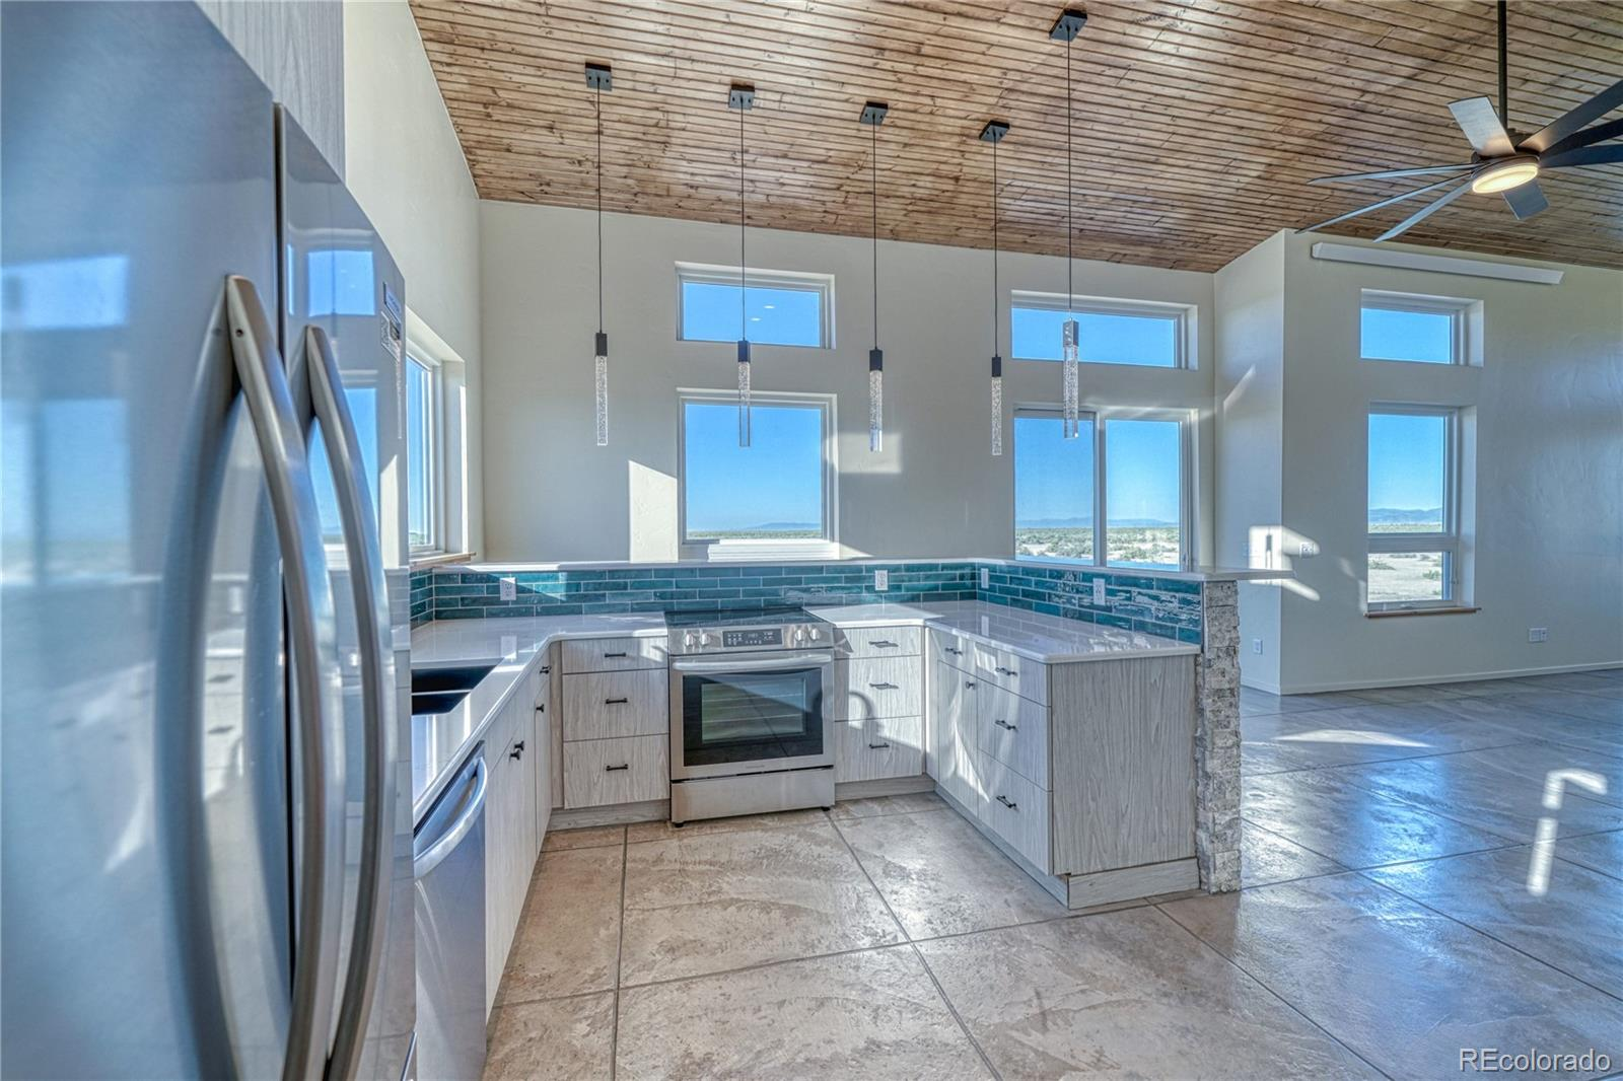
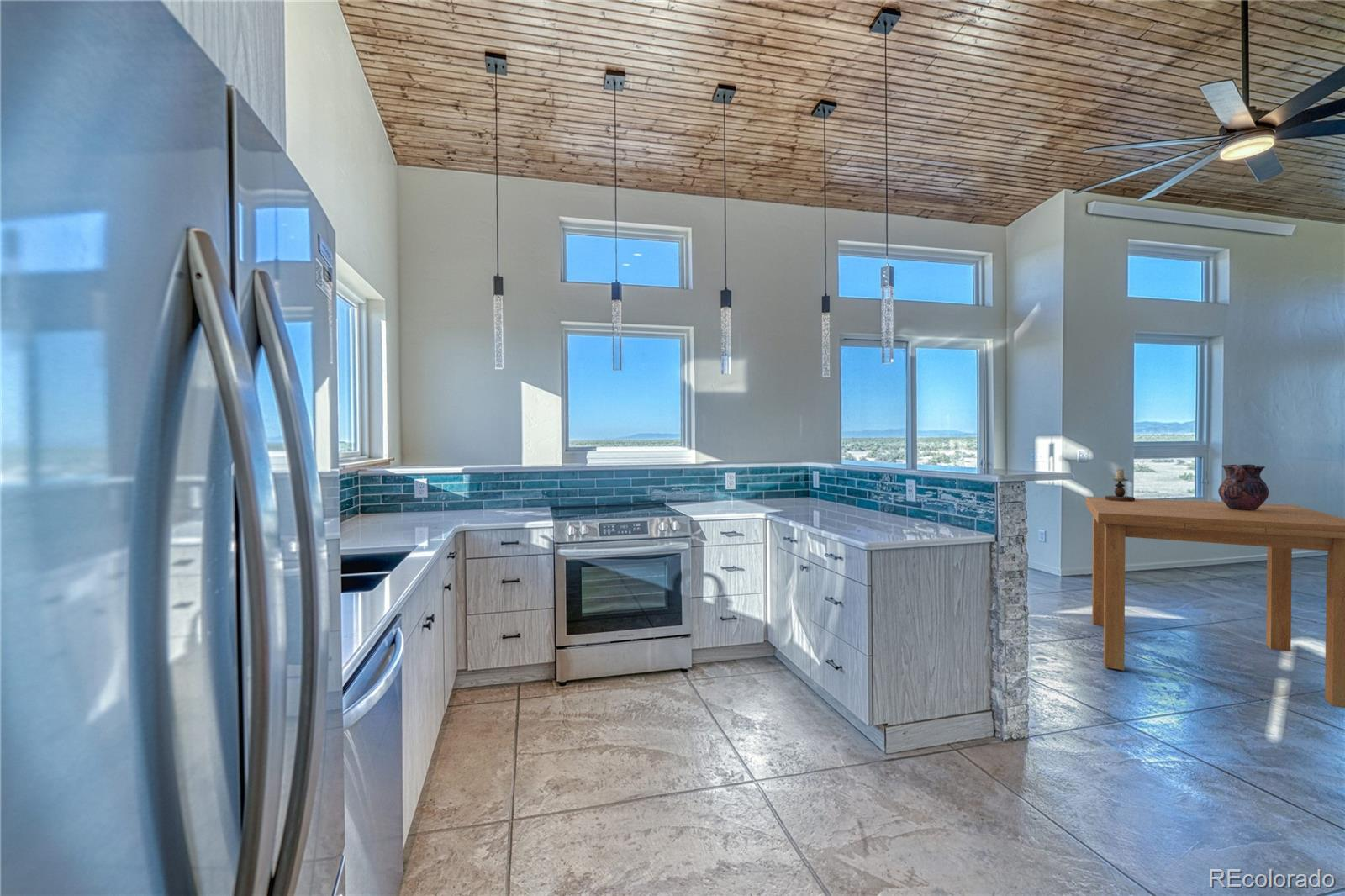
+ vase (1243, 487)
+ dining table (1200, 541)
+ candlestick (1120, 484)
